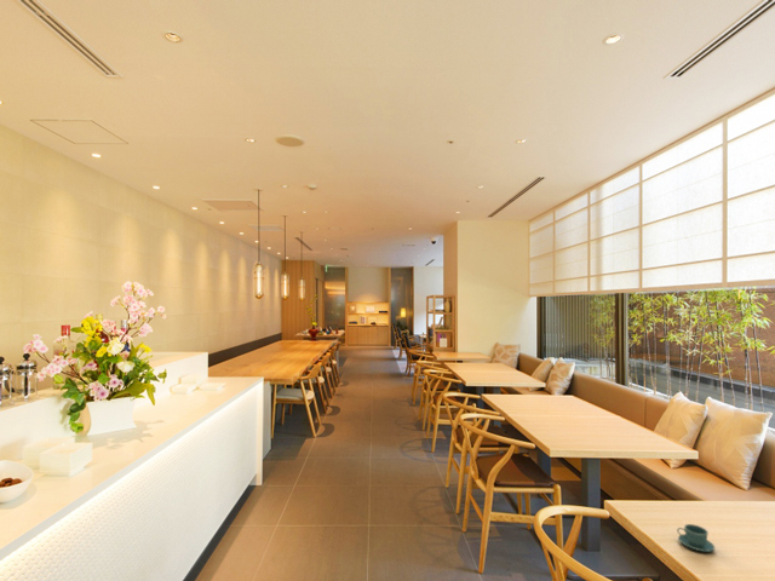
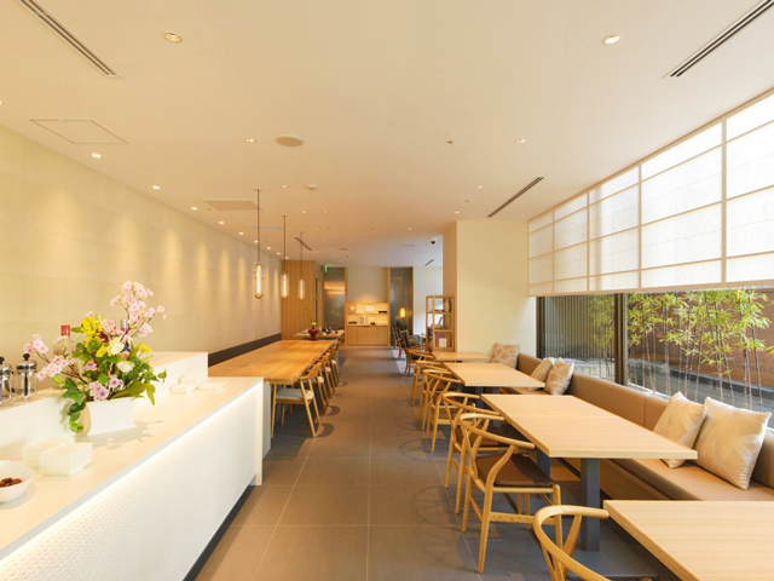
- teacup (695, 536)
